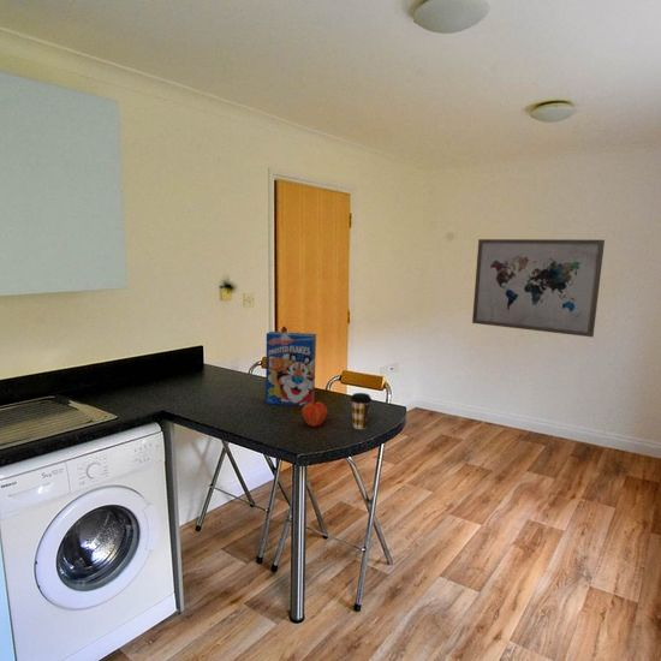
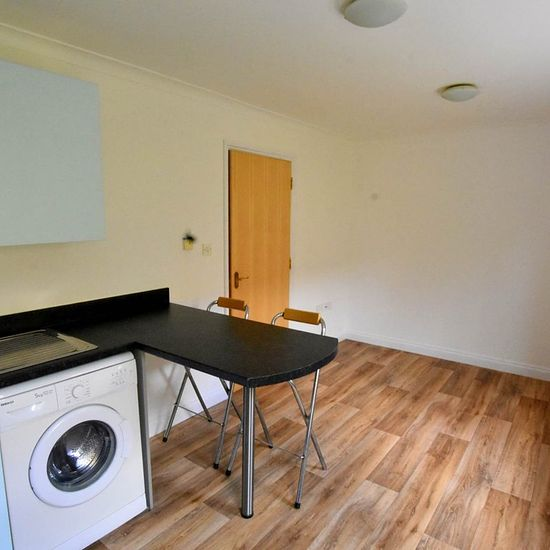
- cereal box (290, 368)
- wall art (532, 285)
- coffee cup (361, 411)
- fruit (314, 412)
